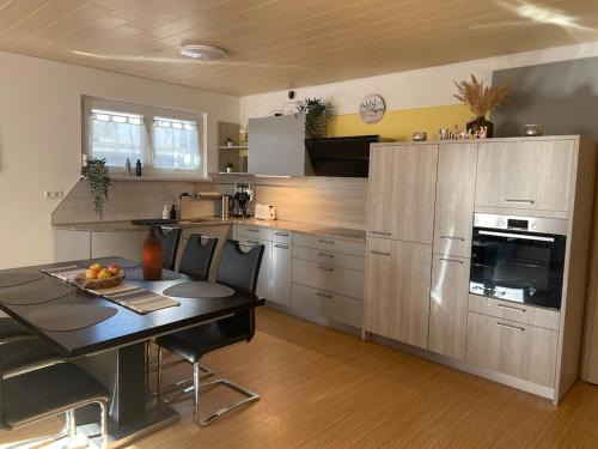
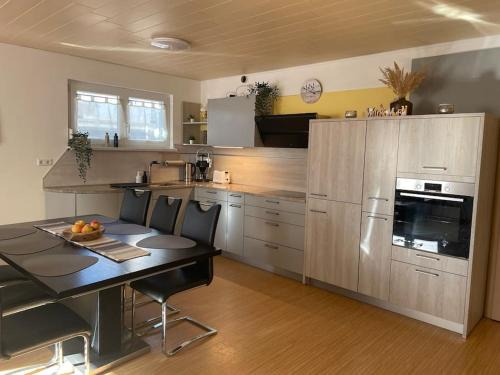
- bottle (152, 253)
